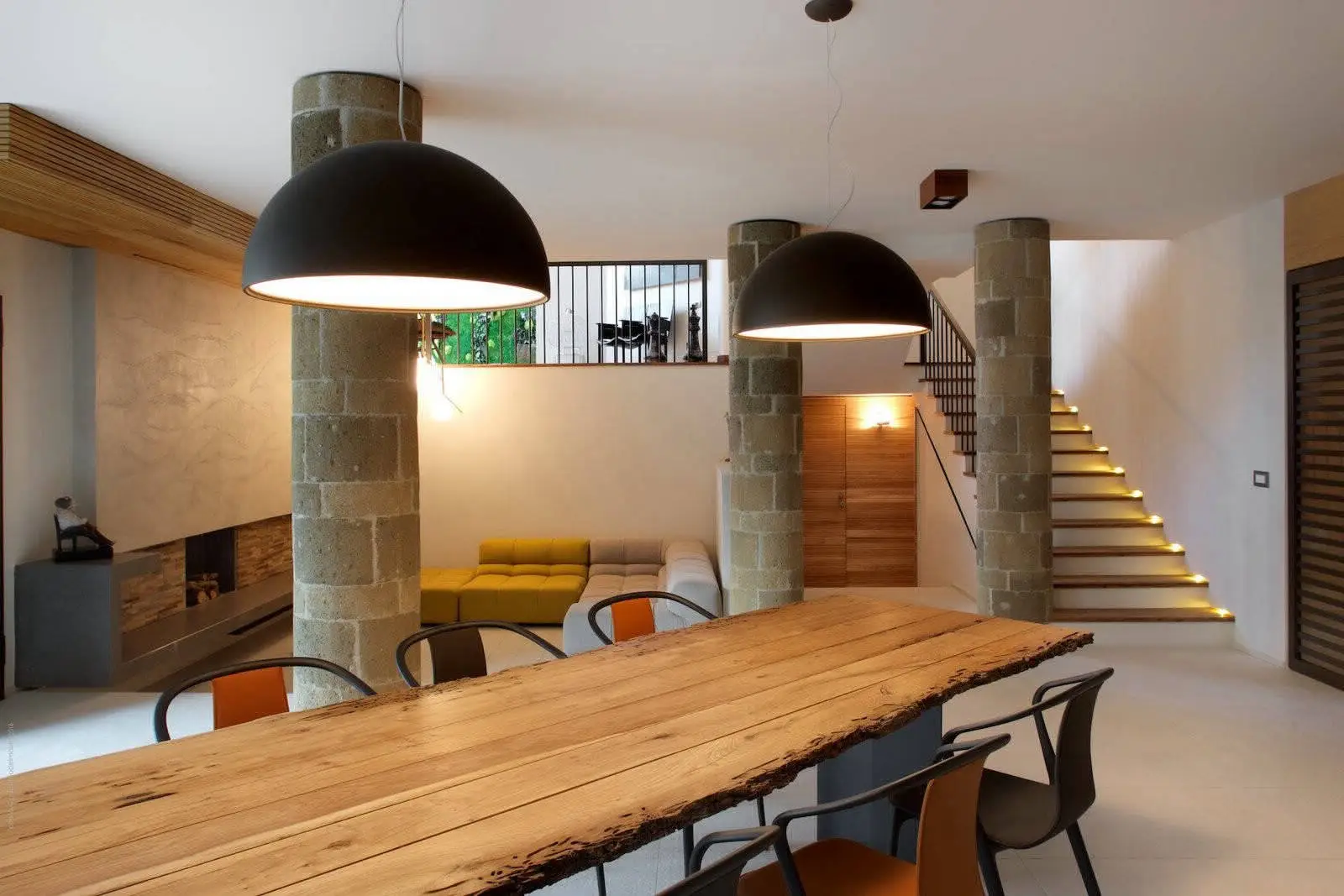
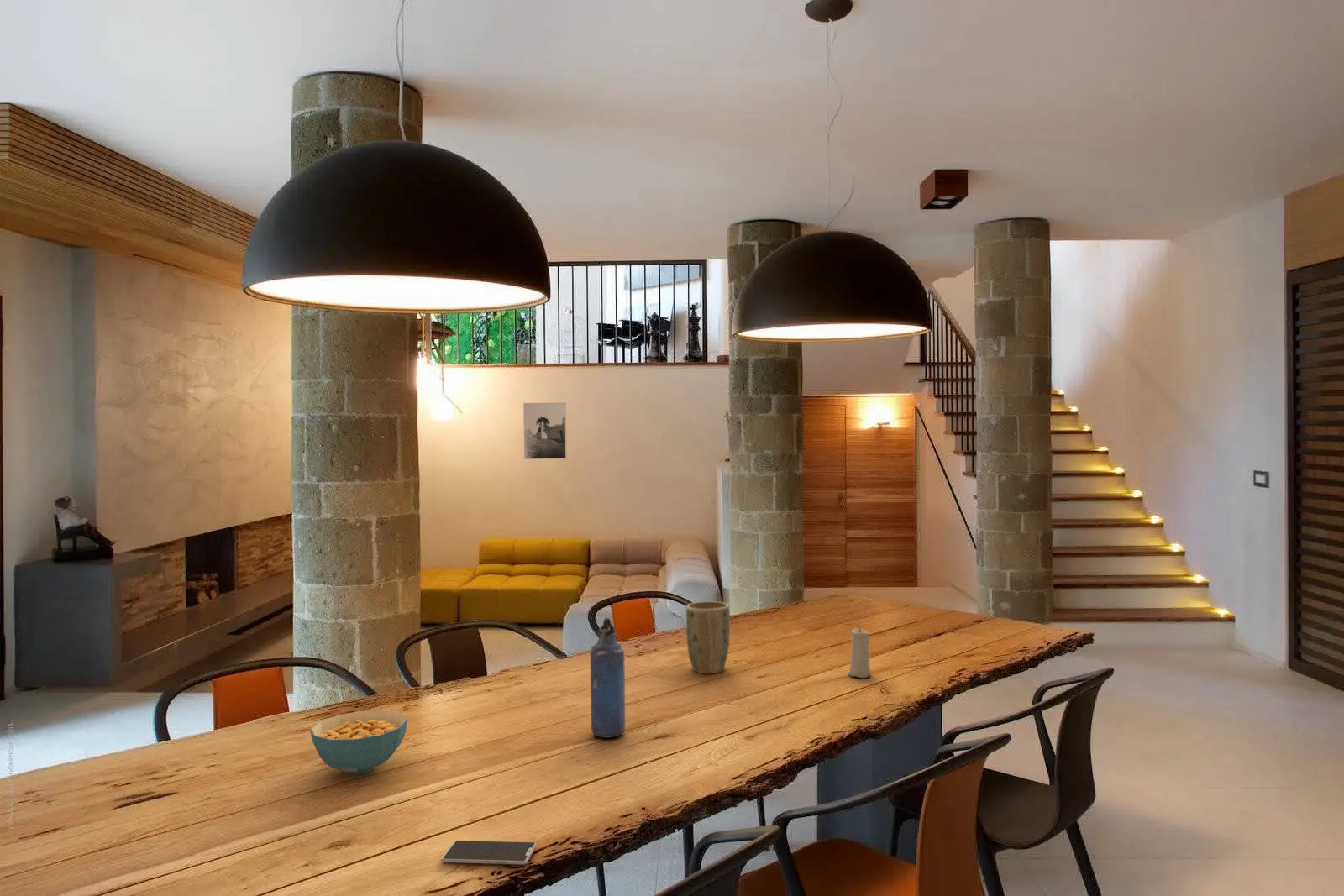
+ smartphone (489, 851)
+ cereal bowl (360, 747)
+ candle (859, 650)
+ water bottle (606, 676)
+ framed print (544, 431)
+ plant pot (708, 637)
